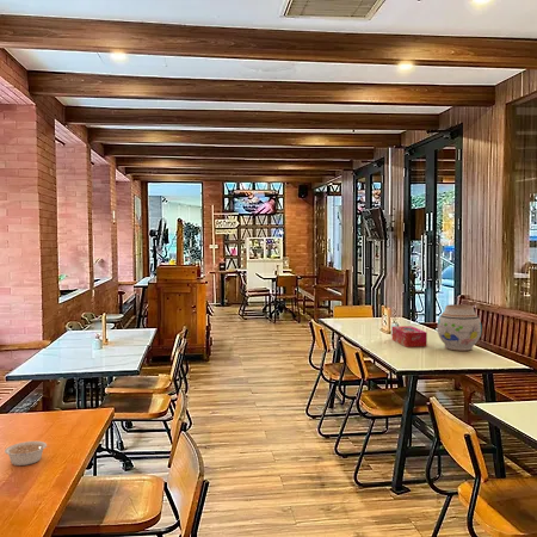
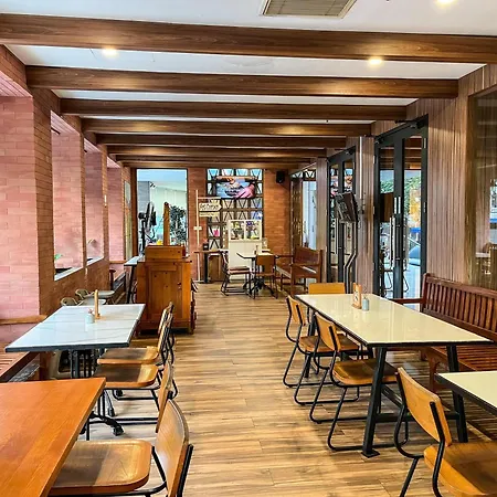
- tissue box (408, 335)
- vase (458, 327)
- legume (27, 452)
